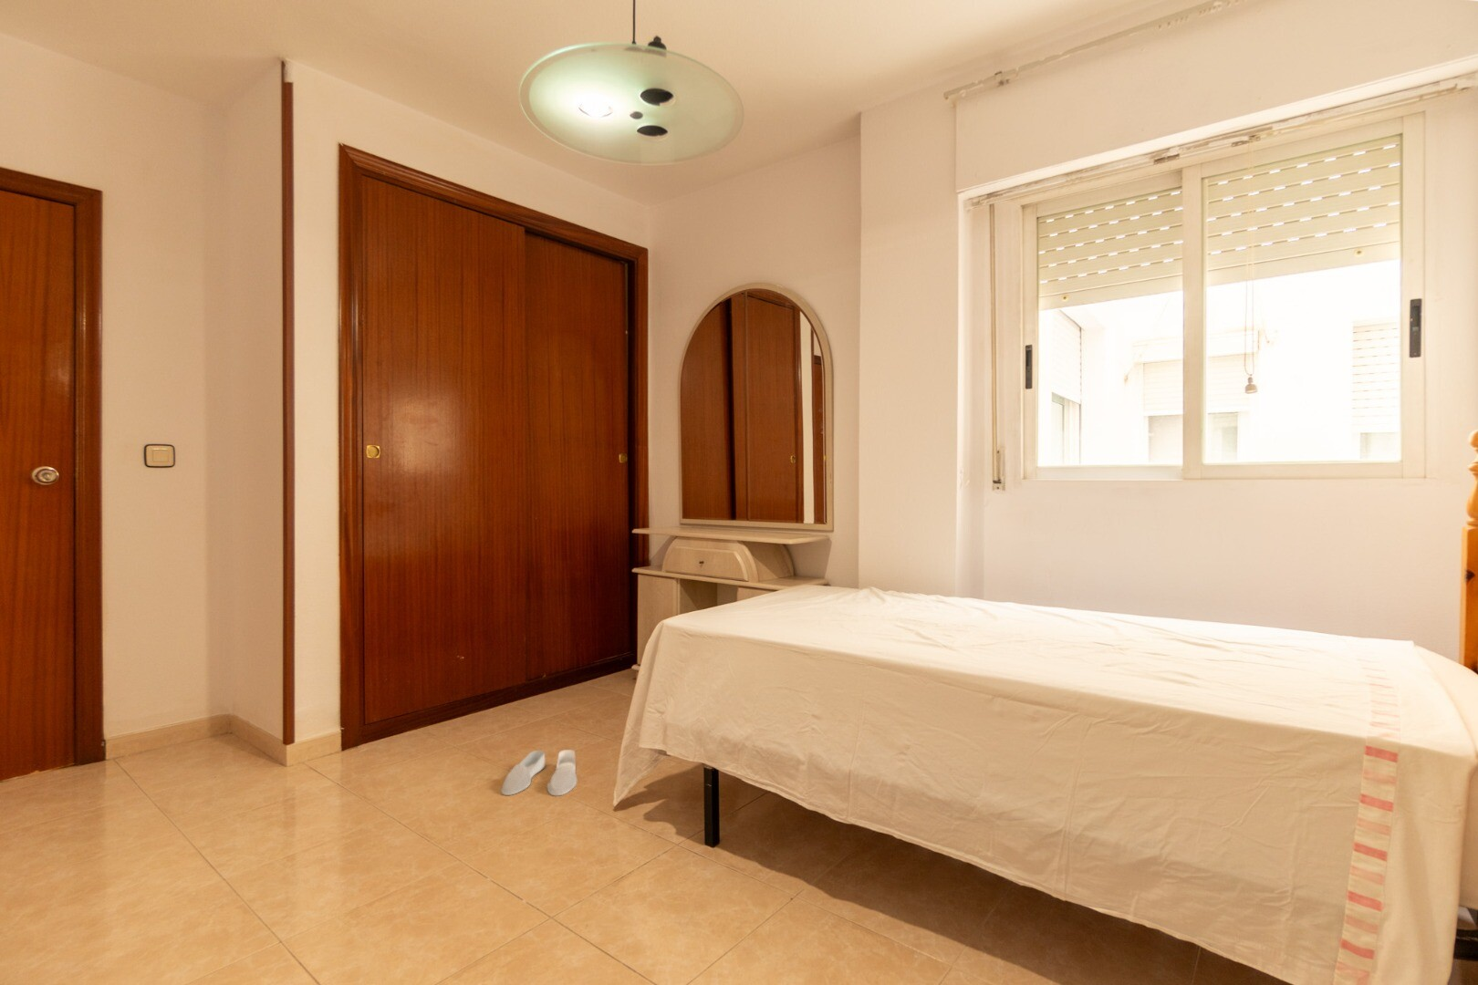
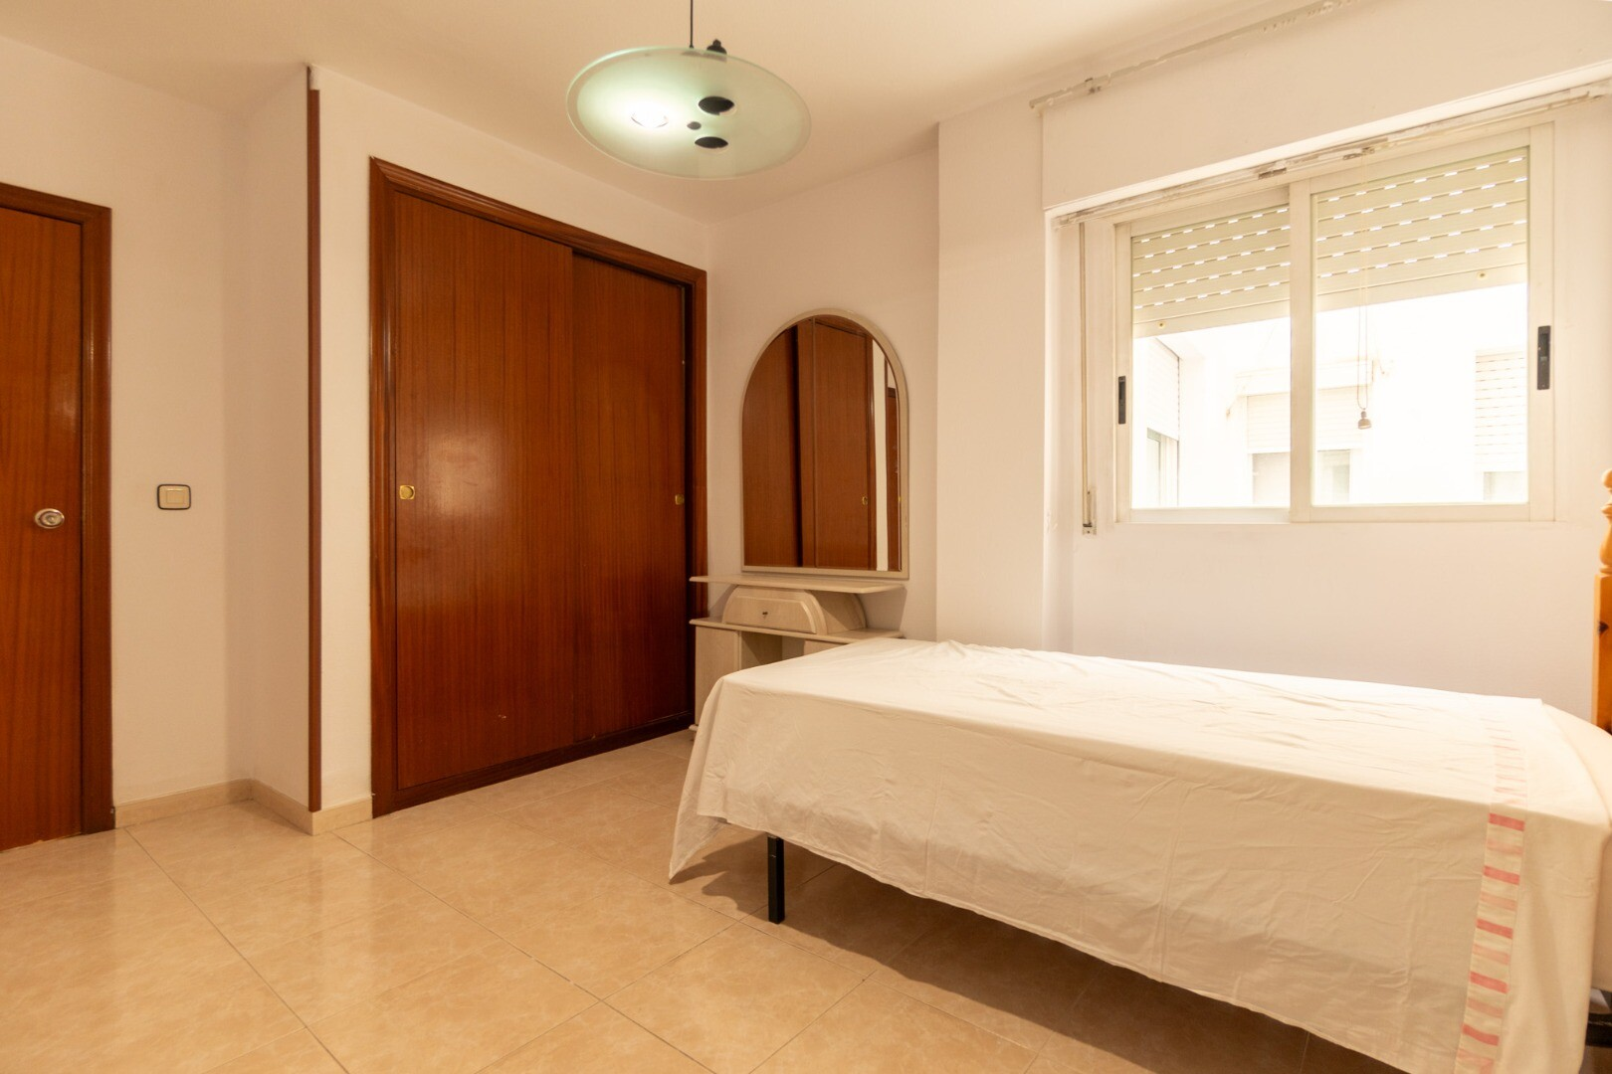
- slippers (542, 768)
